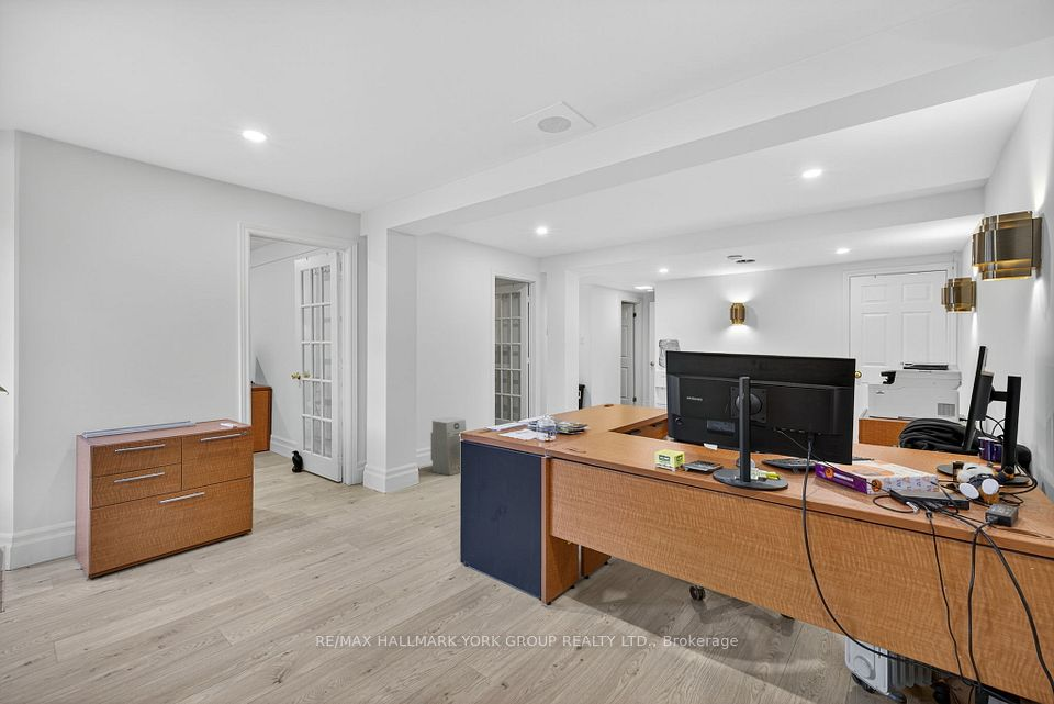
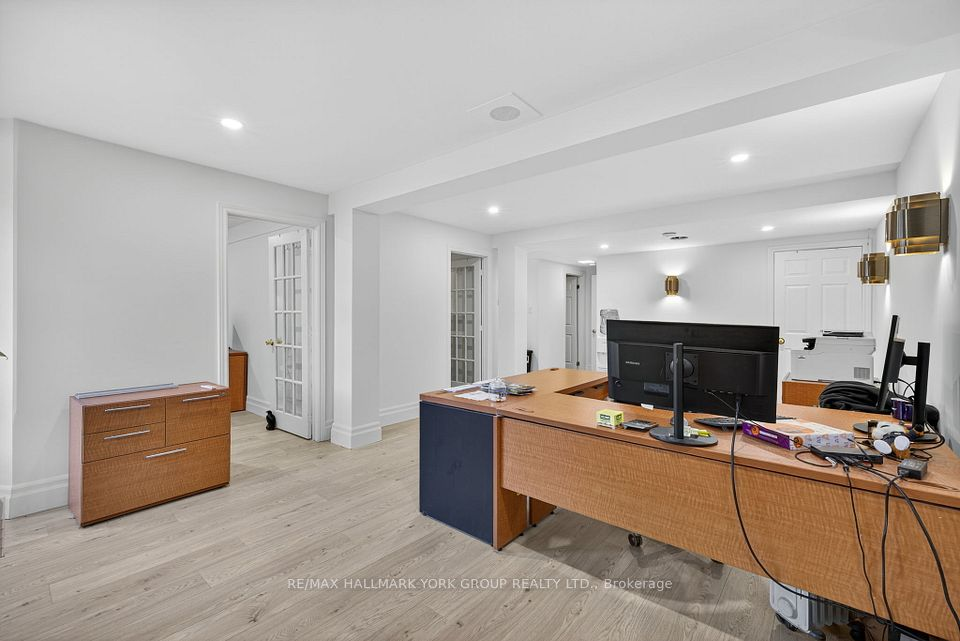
- fan (447, 445)
